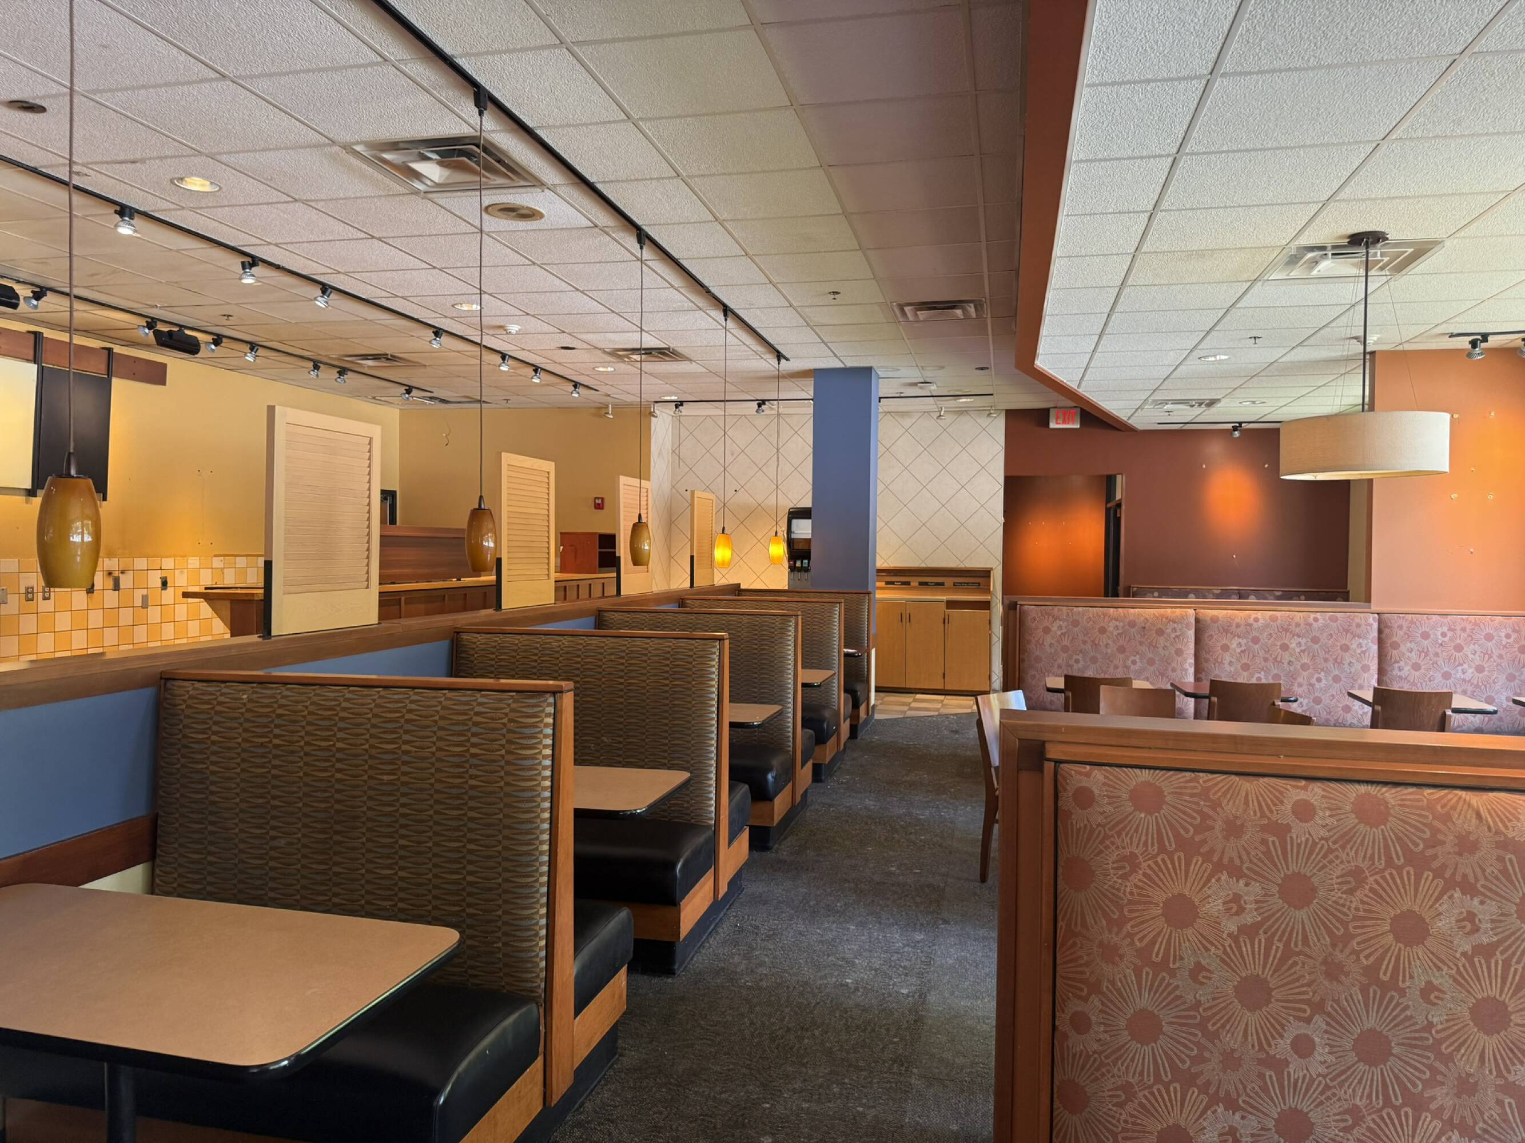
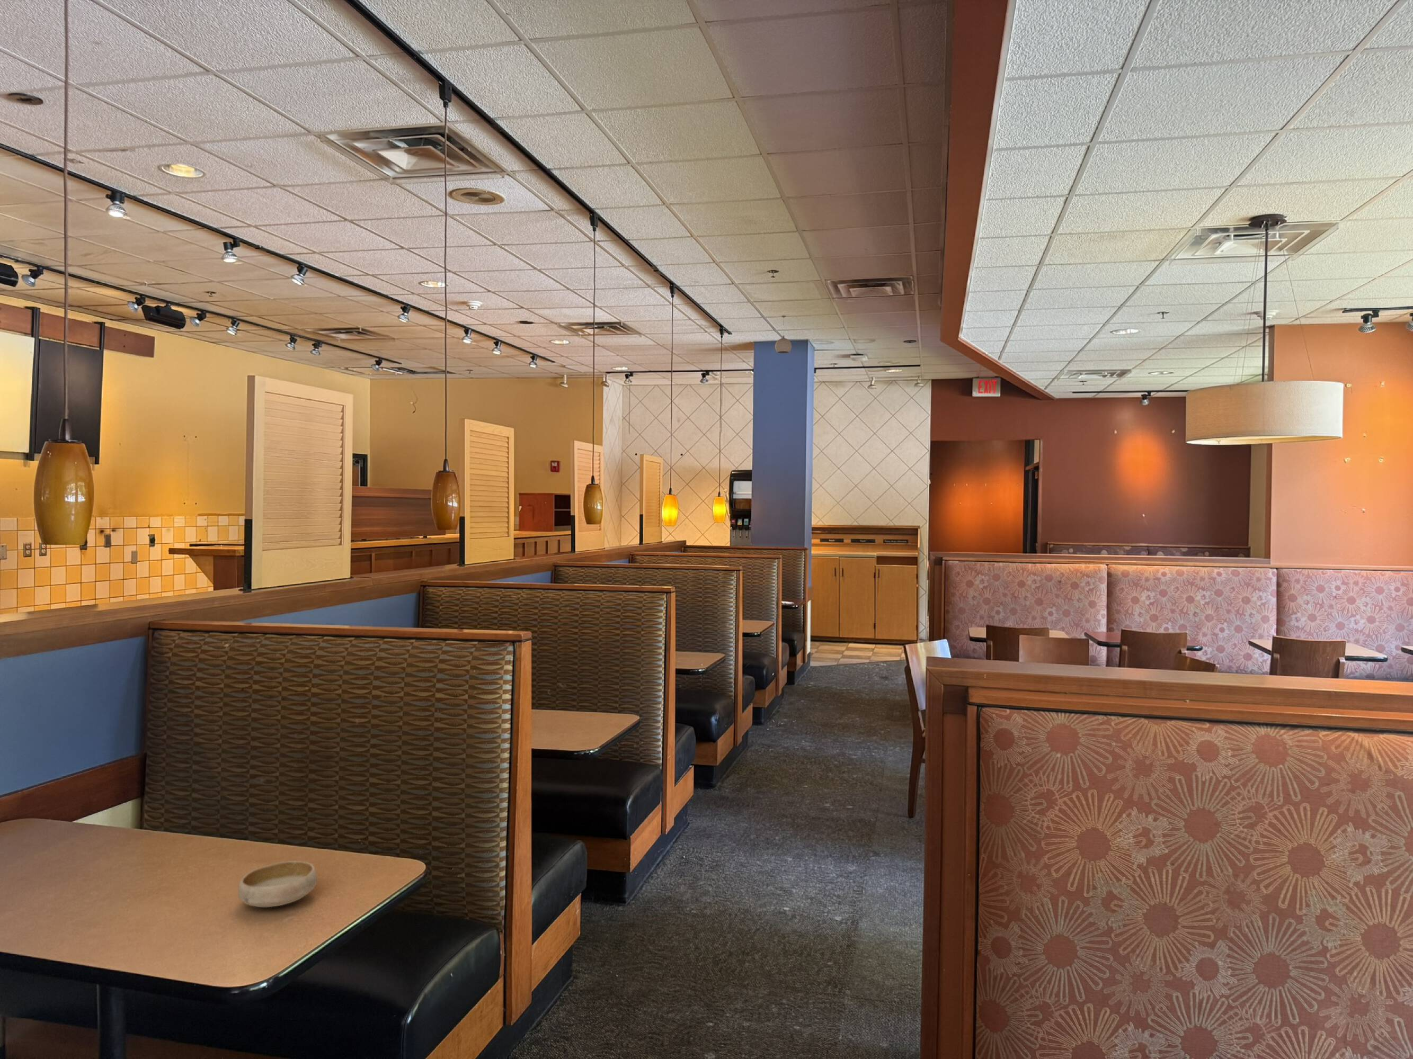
+ pendant light (783, 336)
+ bowl (278, 887)
